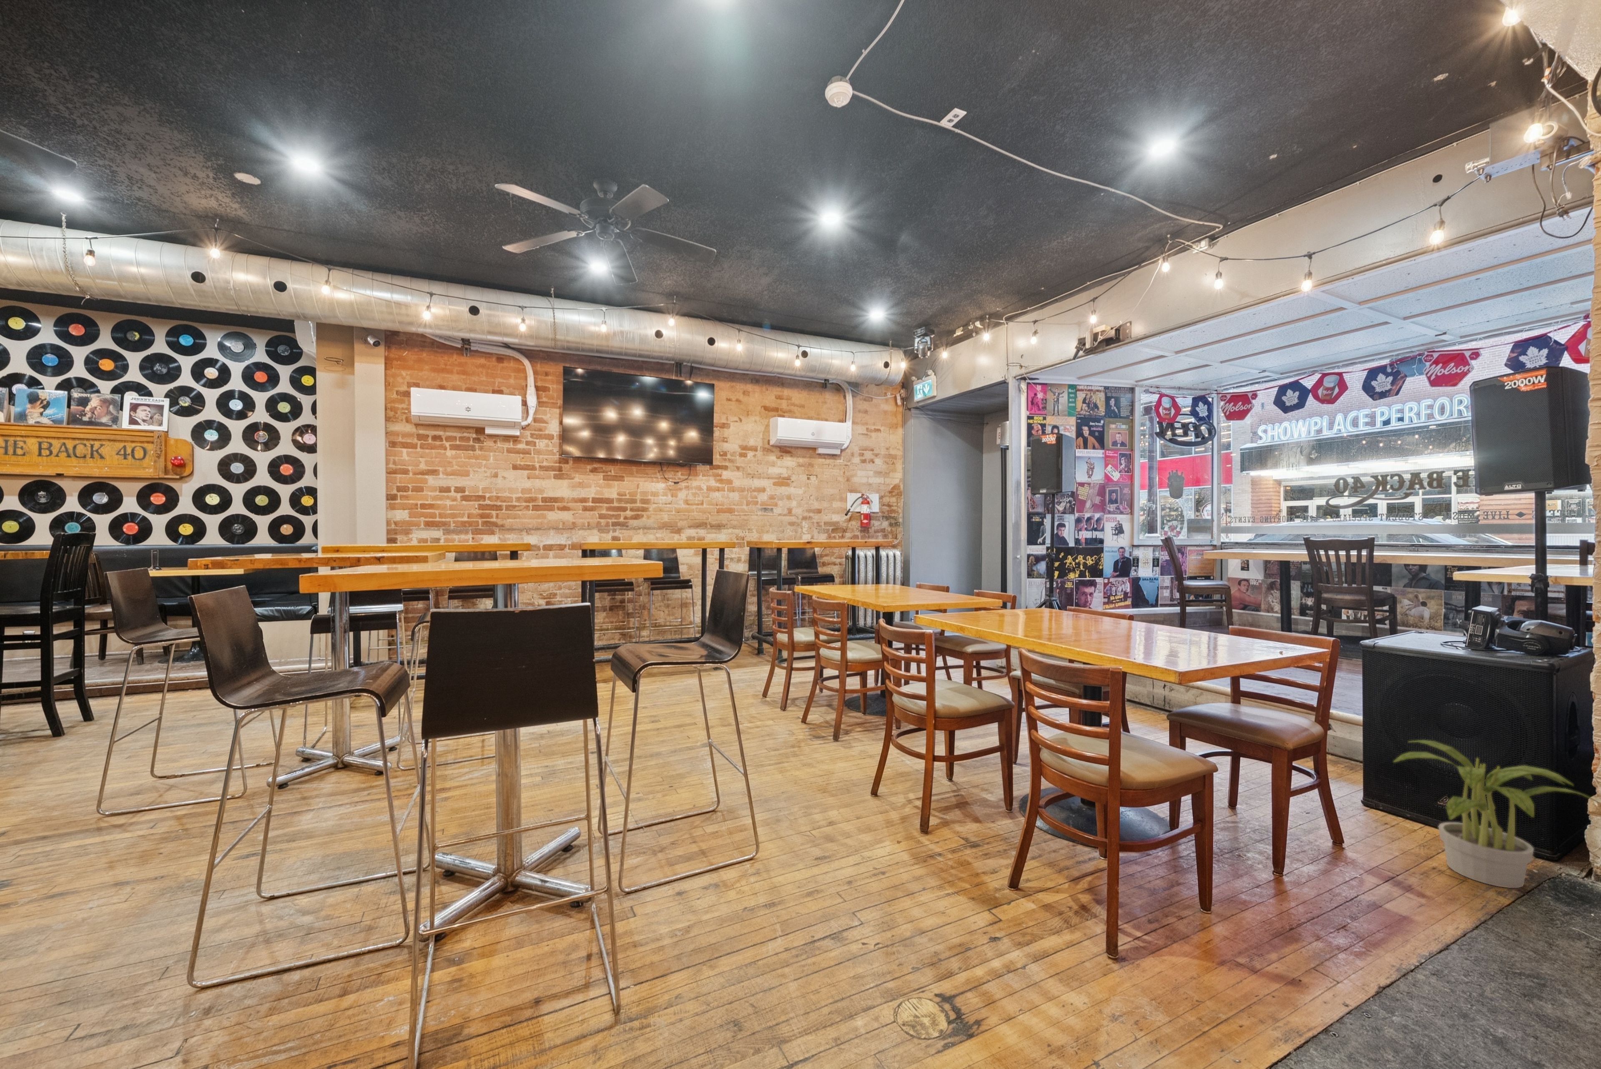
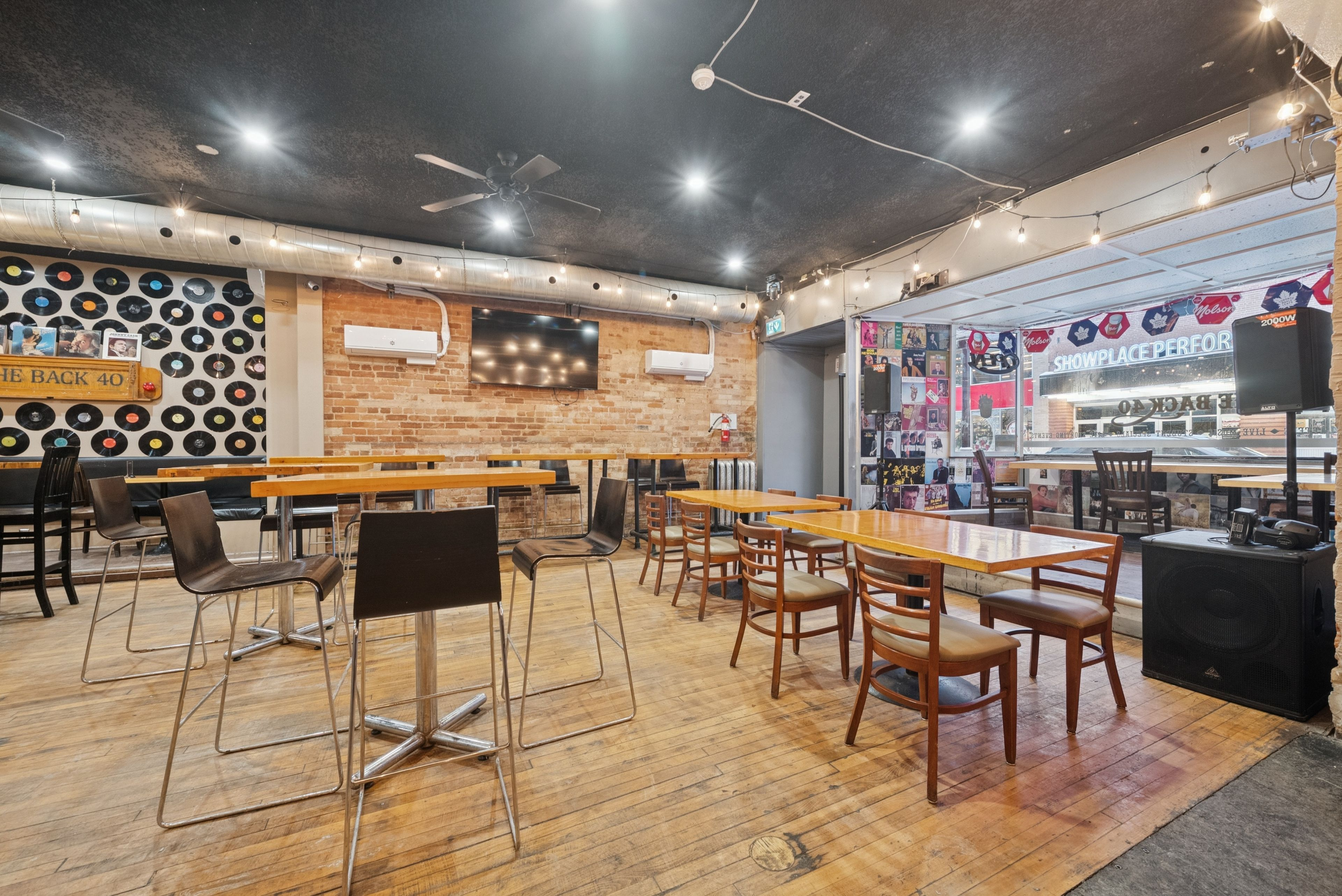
- potted plant (1486, 815)
